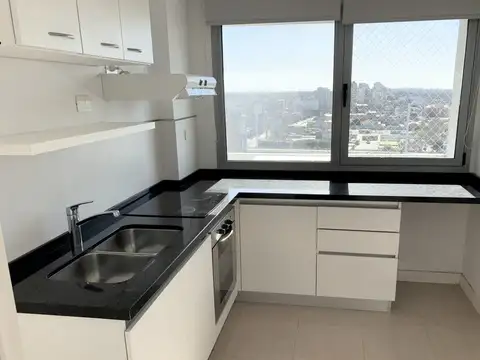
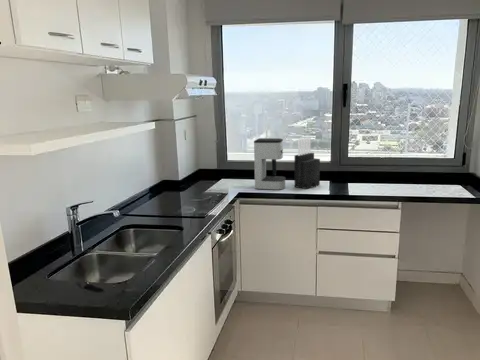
+ knife block (308, 162)
+ coffee maker (272, 163)
